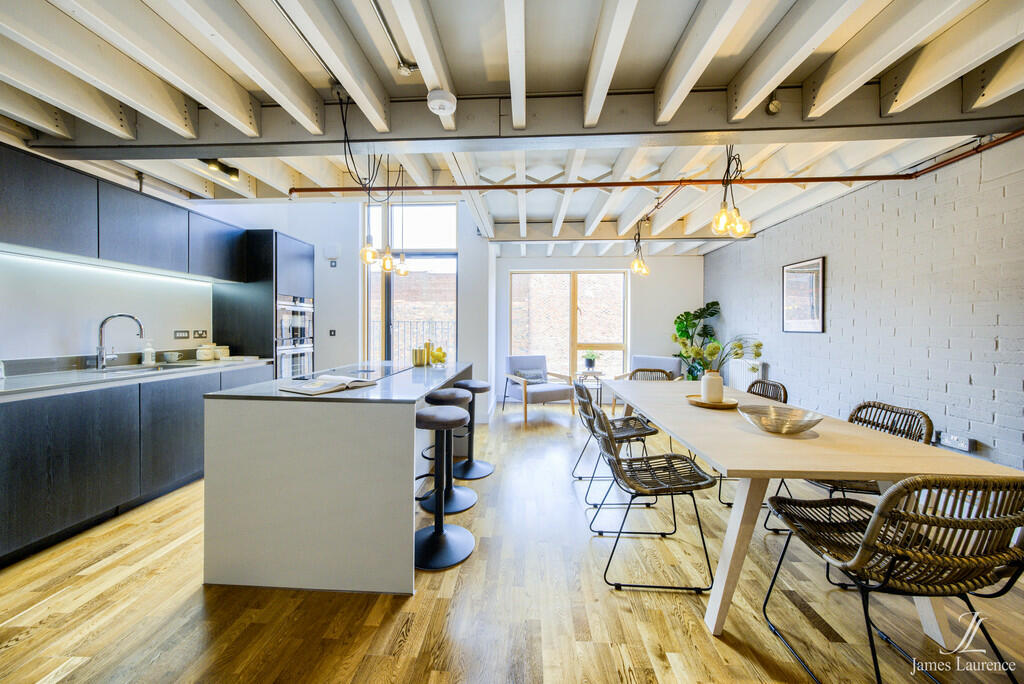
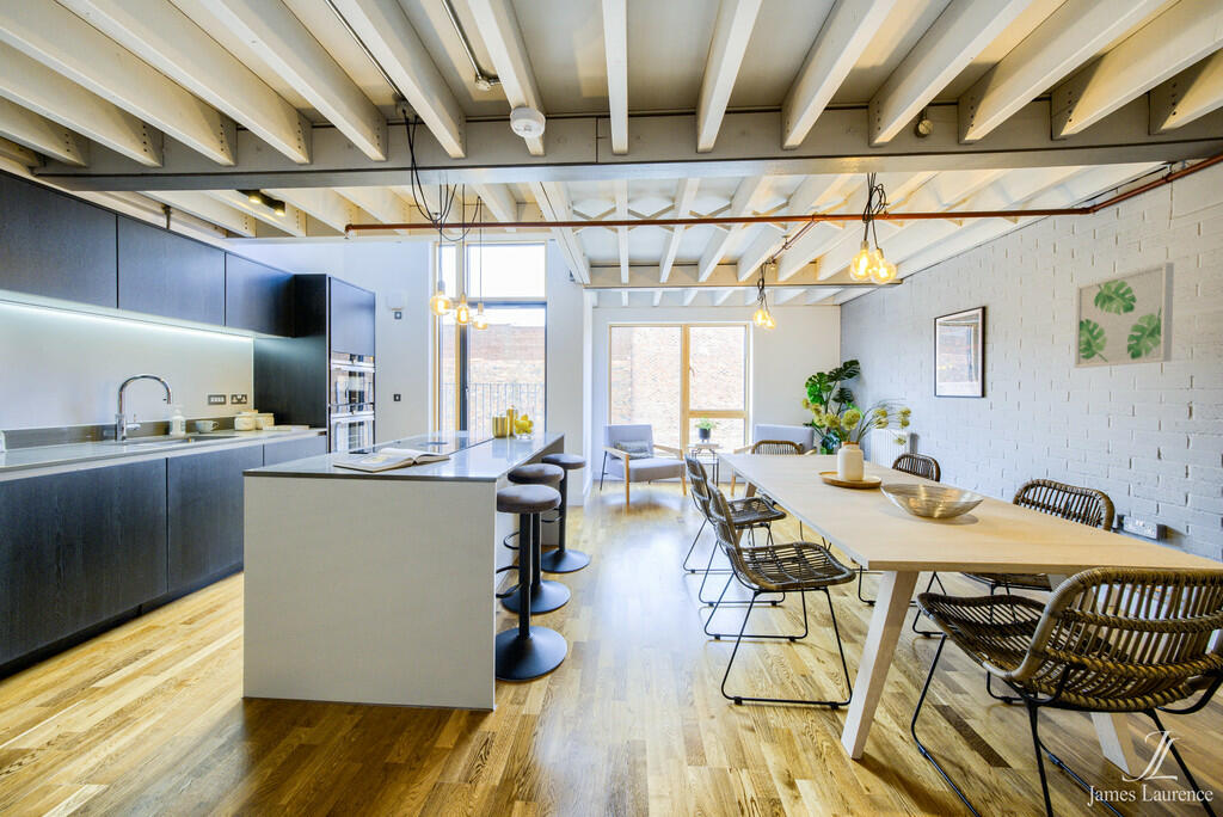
+ wall art (1119, 320)
